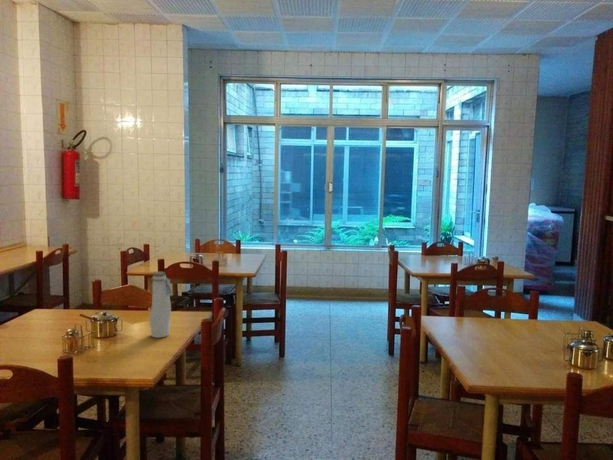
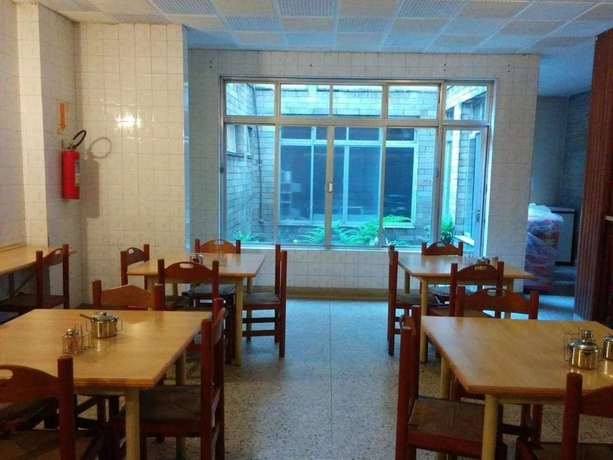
- water bottle (161, 304)
